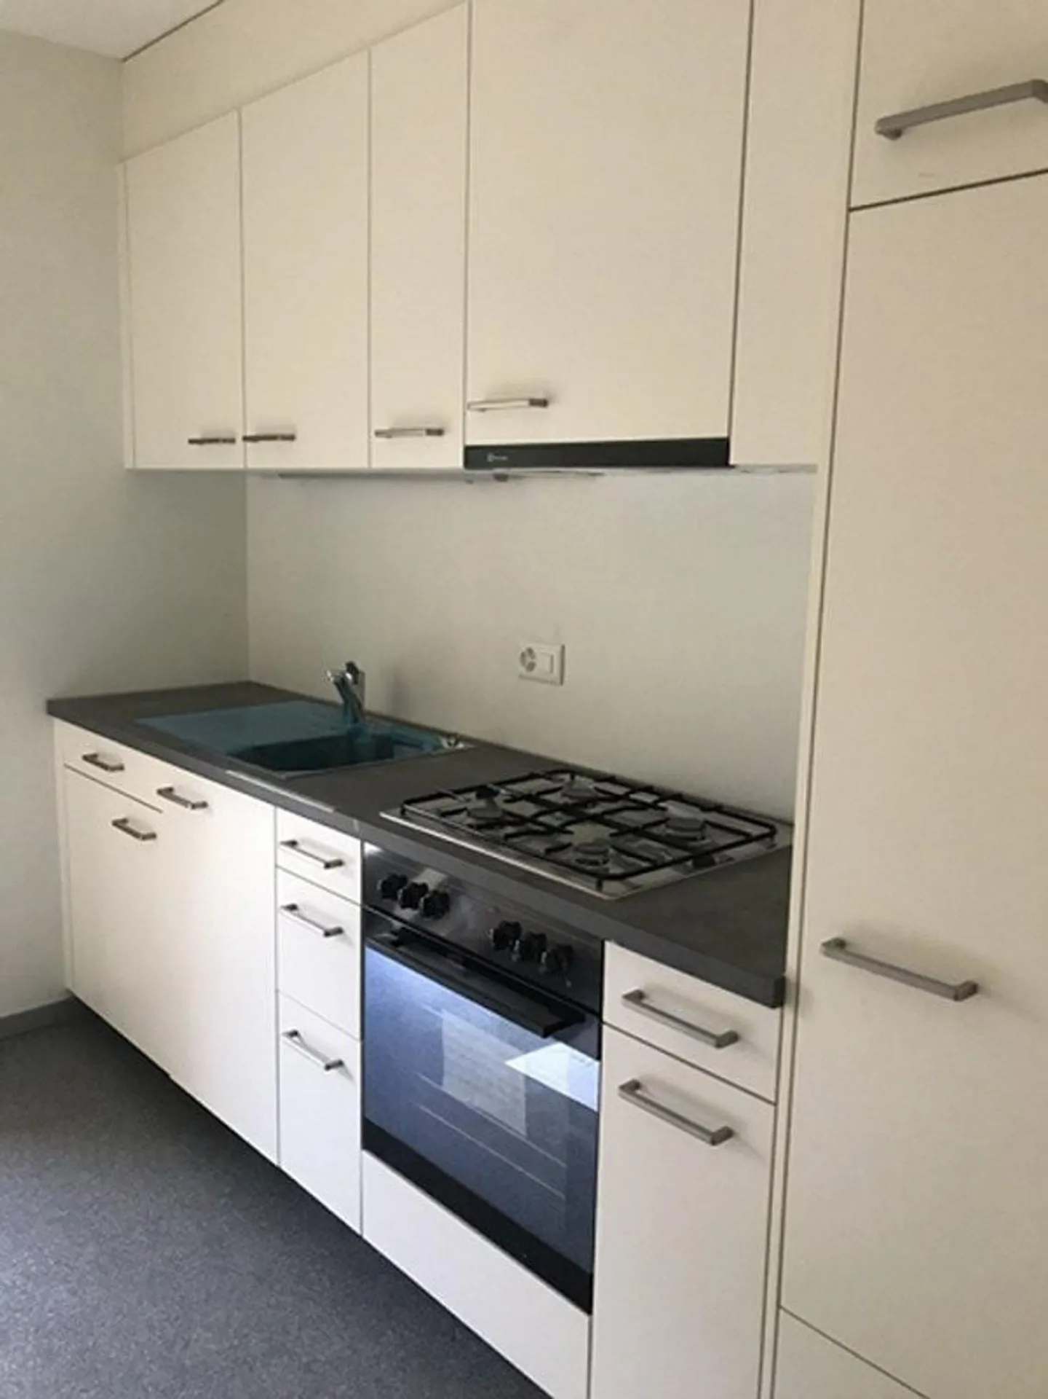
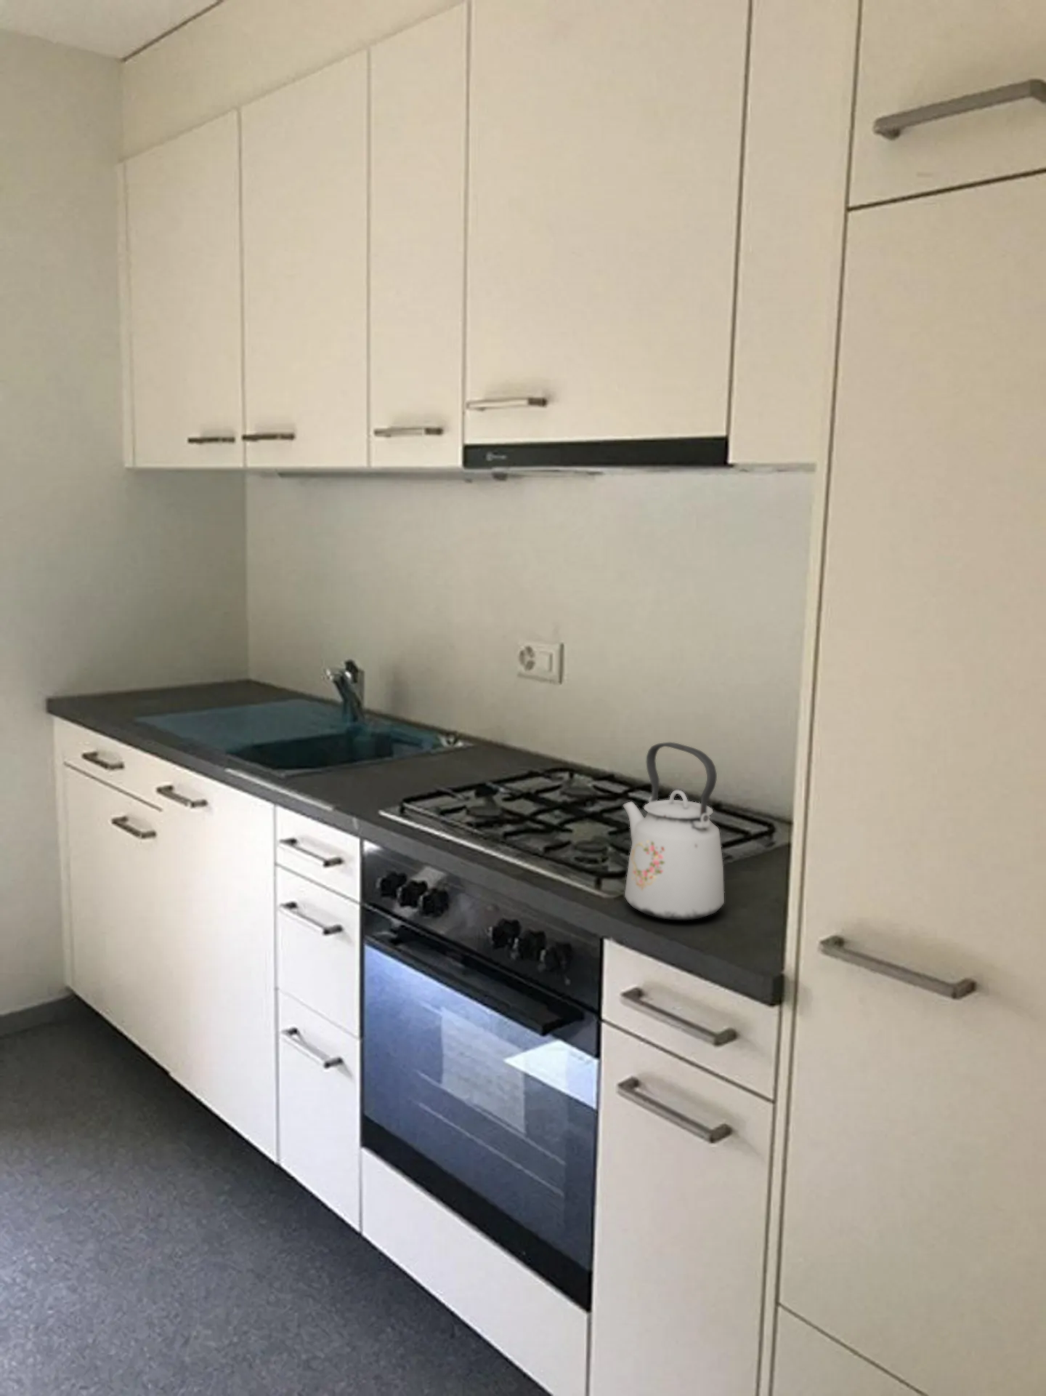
+ kettle (665, 823)
